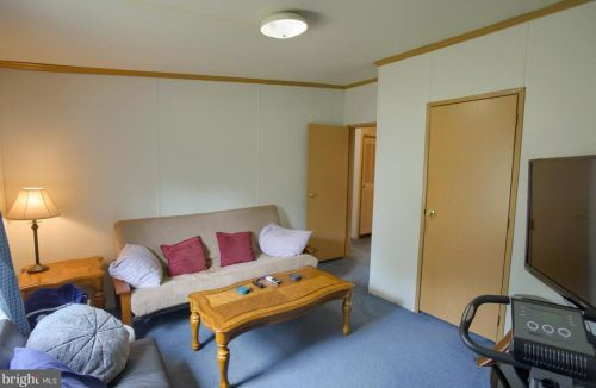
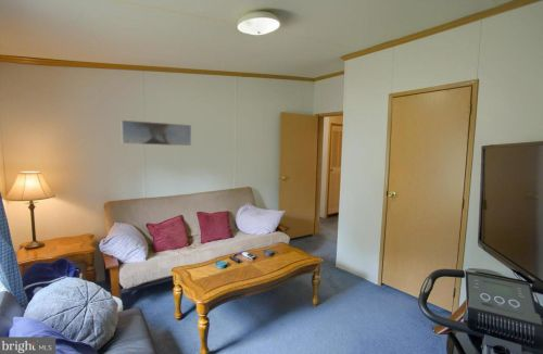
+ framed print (157, 134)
